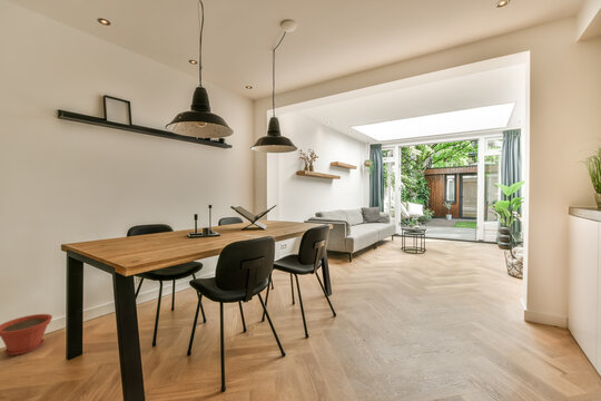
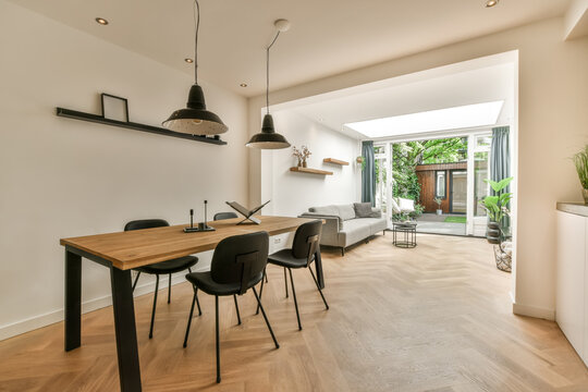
- plant pot (24, 335)
